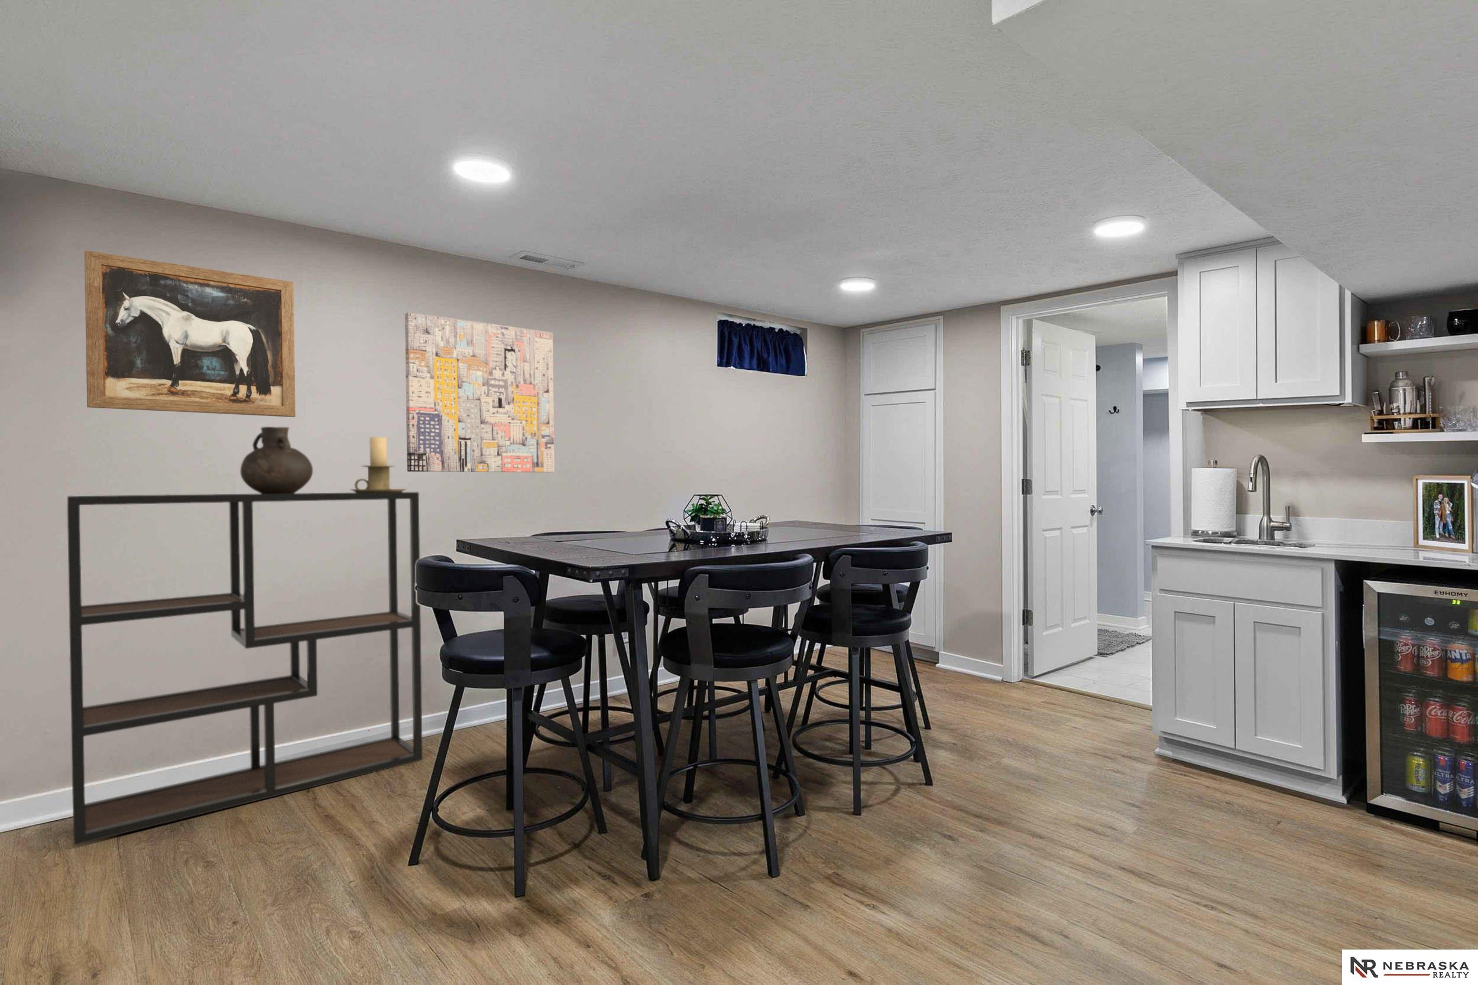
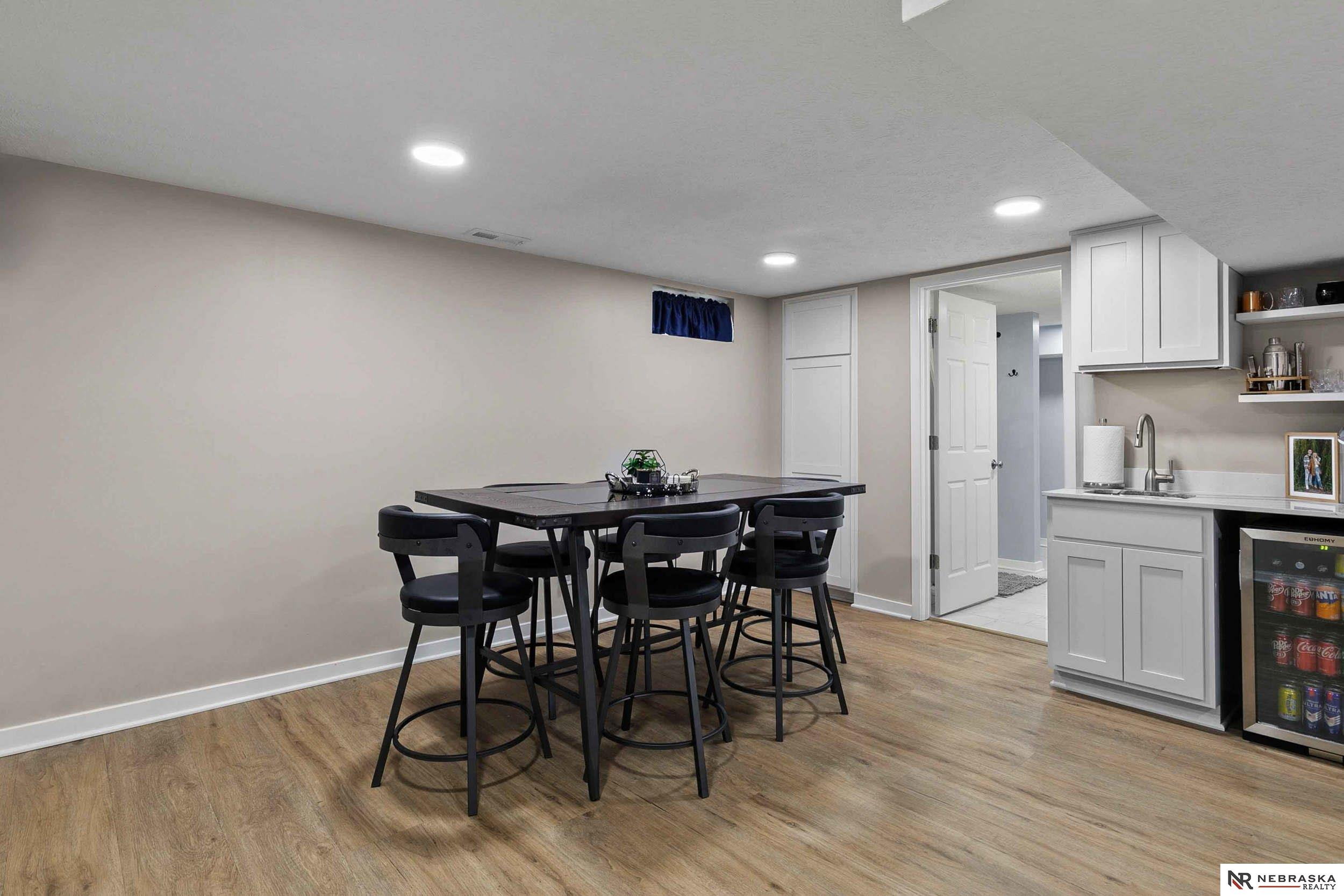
- wall art (484, 398)
- vase (277, 460)
- wall art (198, 340)
- candle holder (378, 464)
- shelving unit (261, 640)
